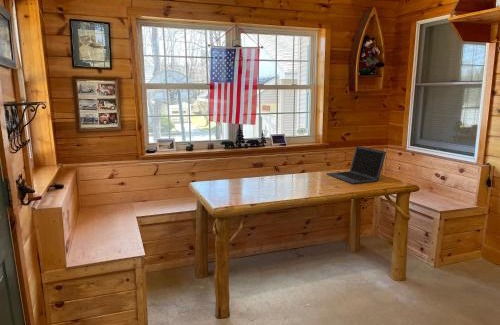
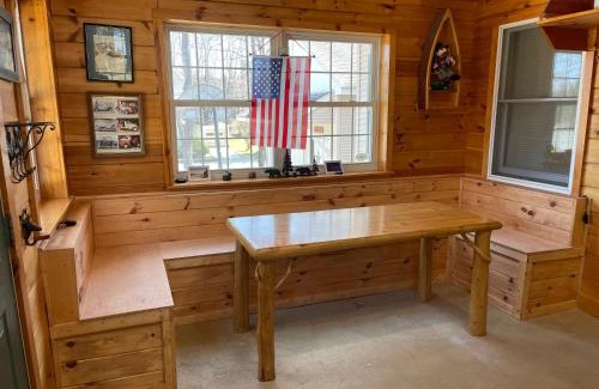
- laptop (355, 163)
